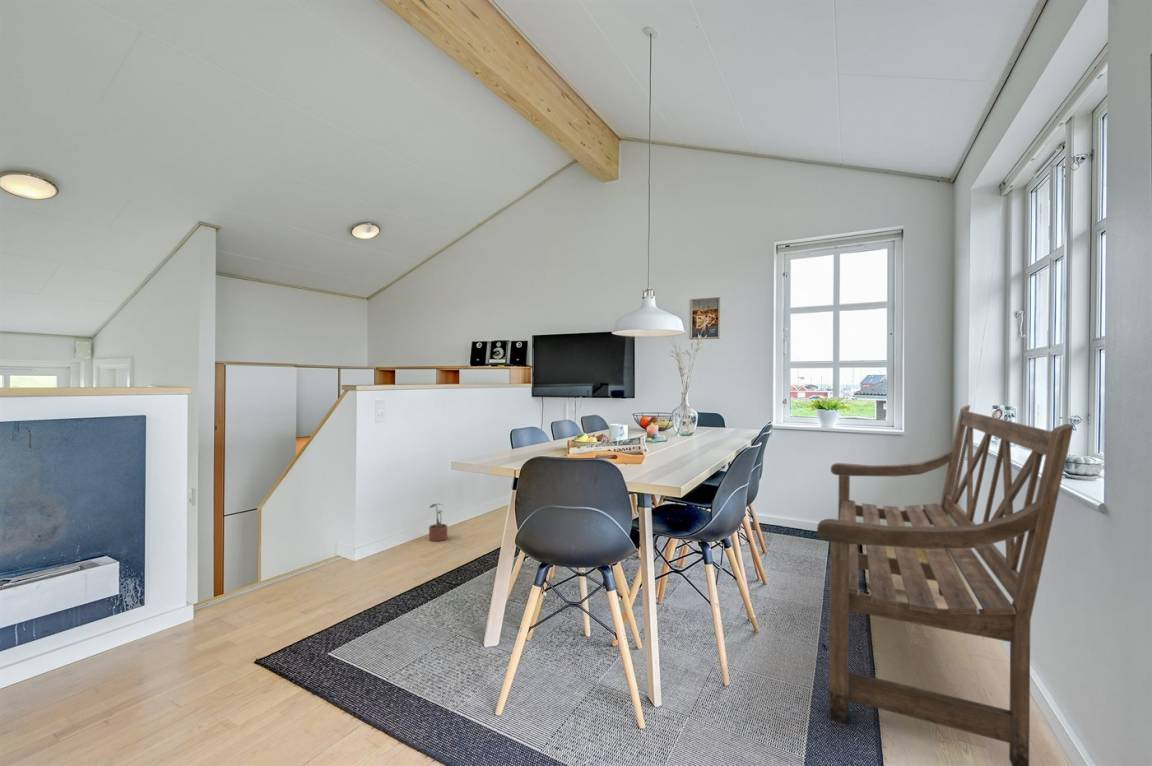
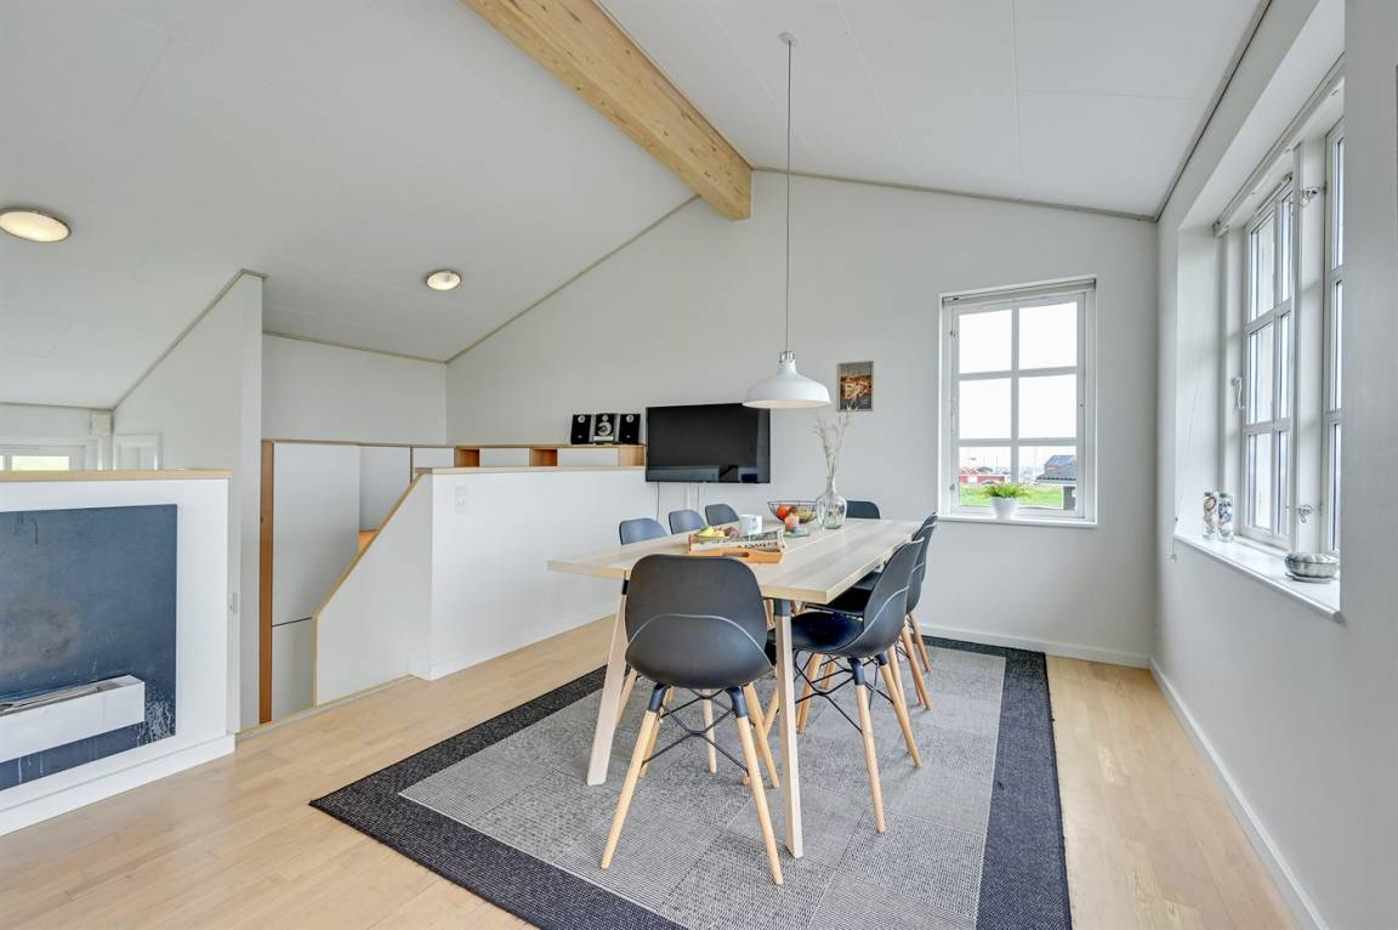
- bench (908, 526)
- potted plant (437, 520)
